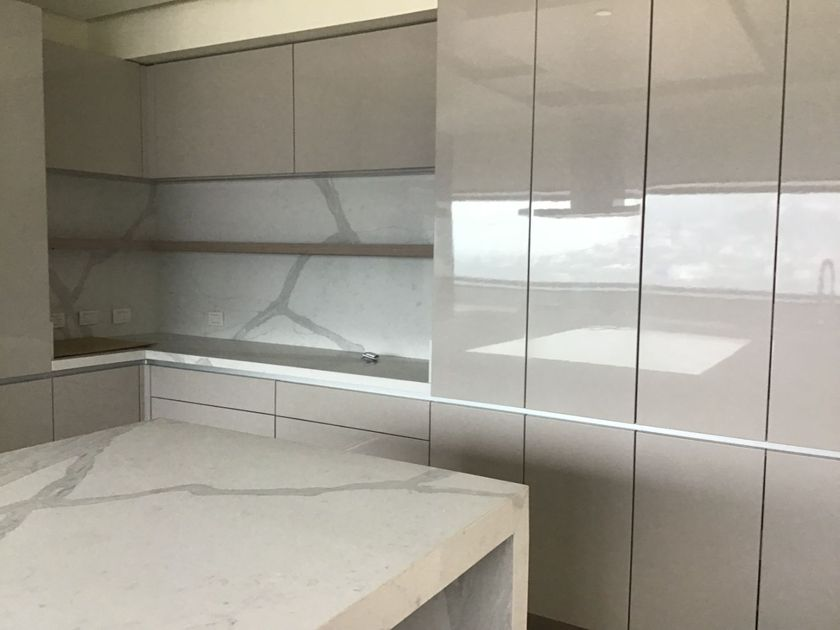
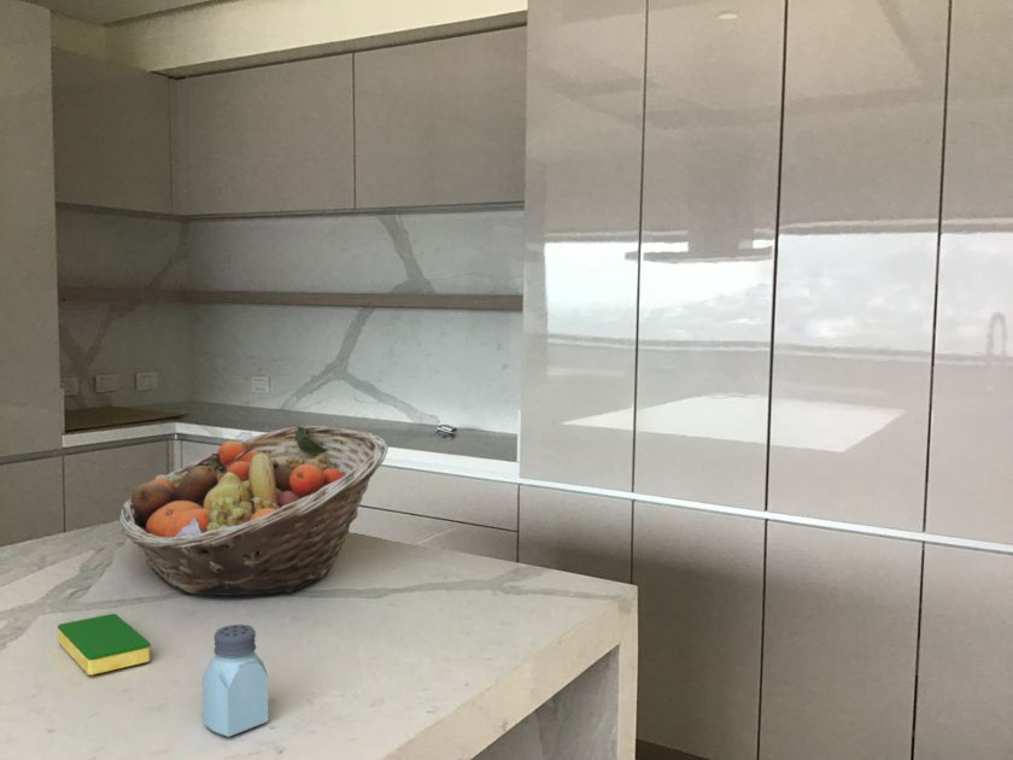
+ dish sponge (103, 642)
+ saltshaker (235, 677)
+ fruit basket (256, 501)
